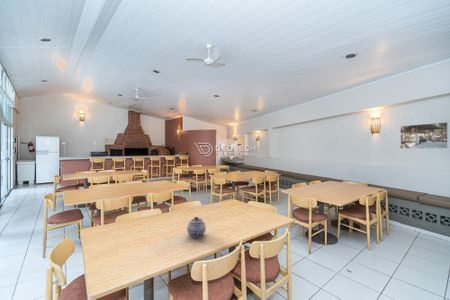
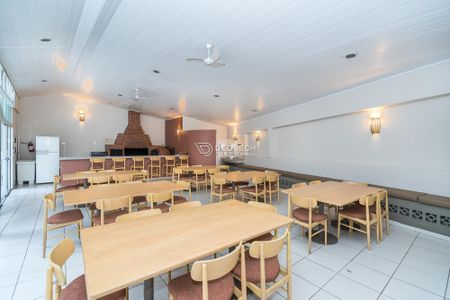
- teapot (196, 226)
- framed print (422, 136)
